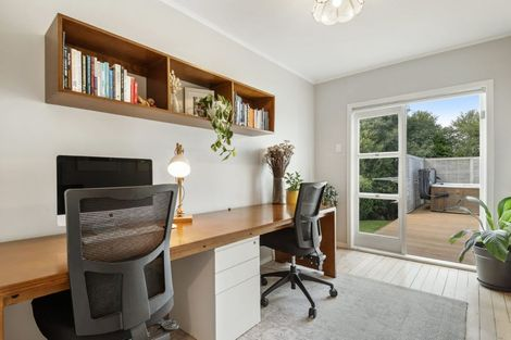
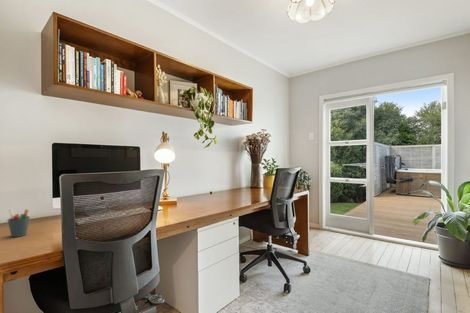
+ pen holder (19, 222)
